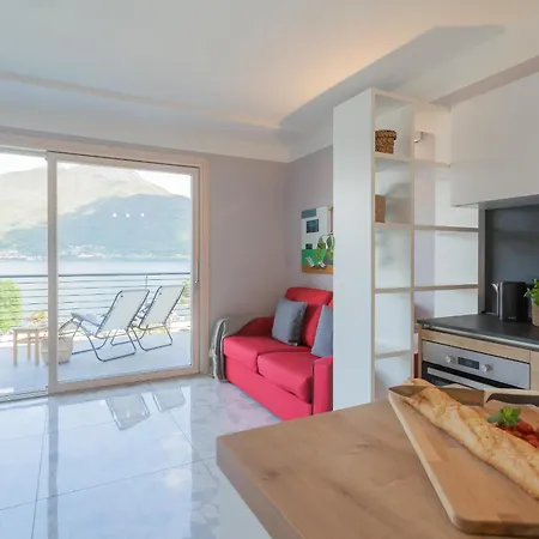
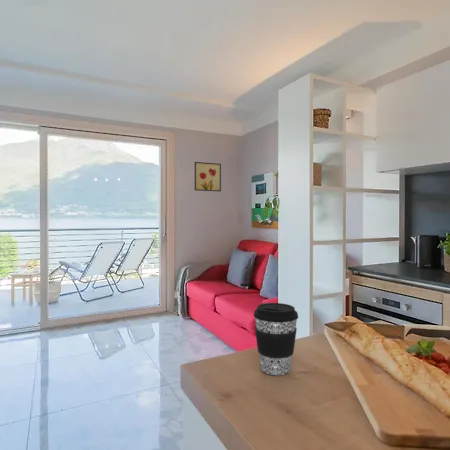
+ coffee cup (275, 338)
+ wall art (207, 177)
